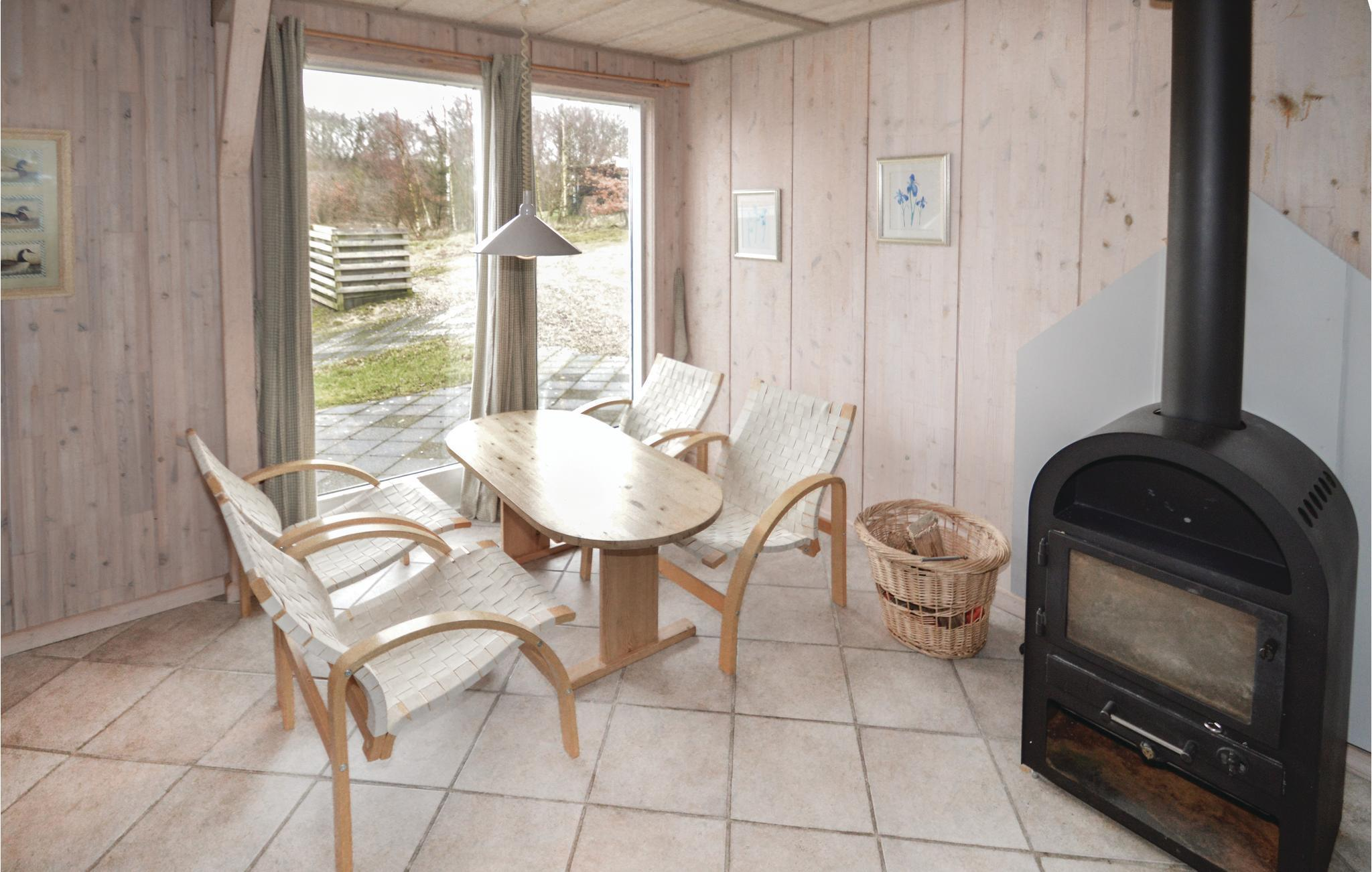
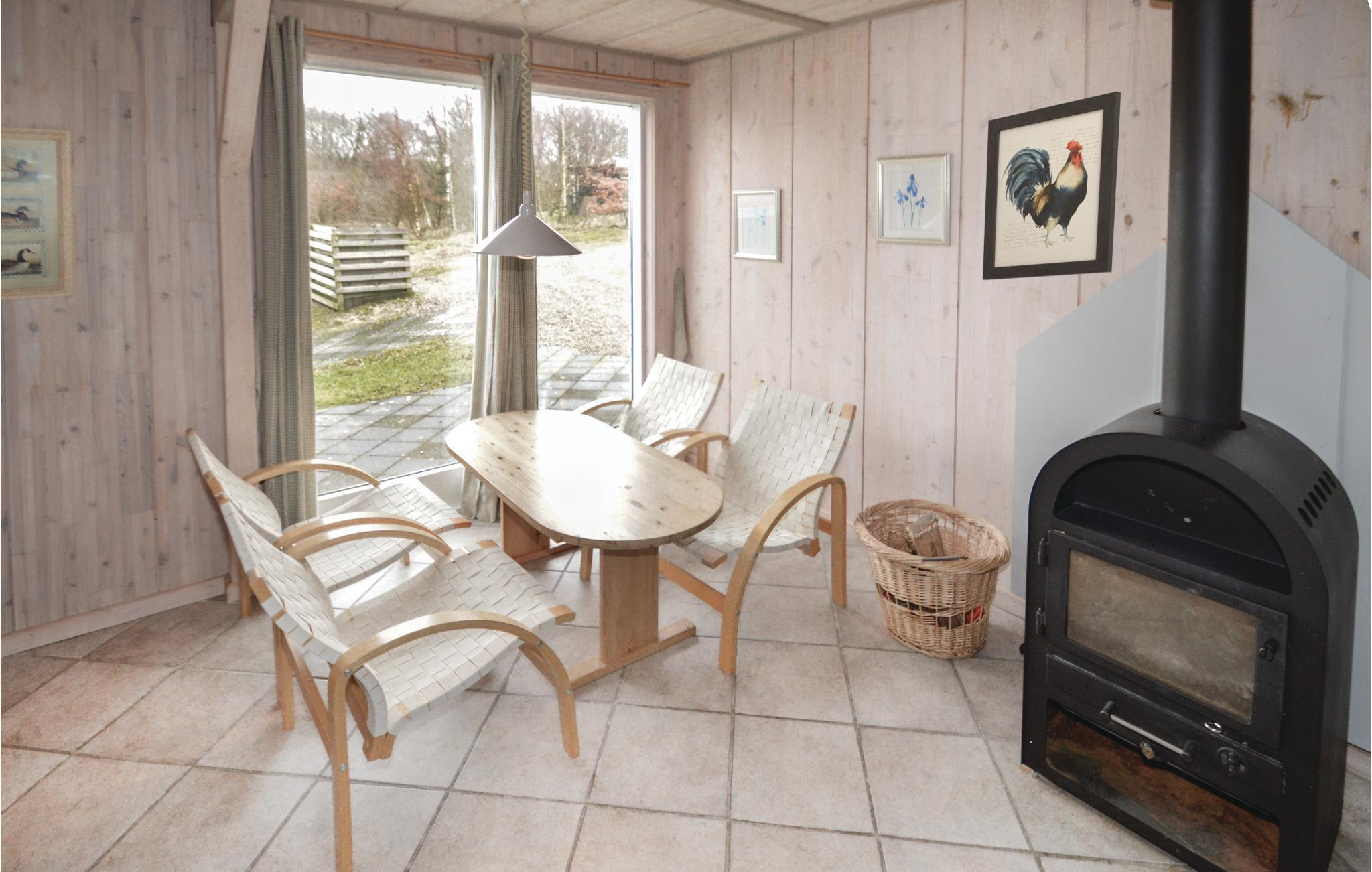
+ wall art (1047, 192)
